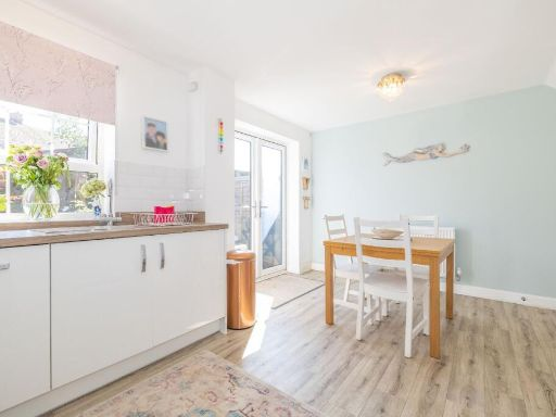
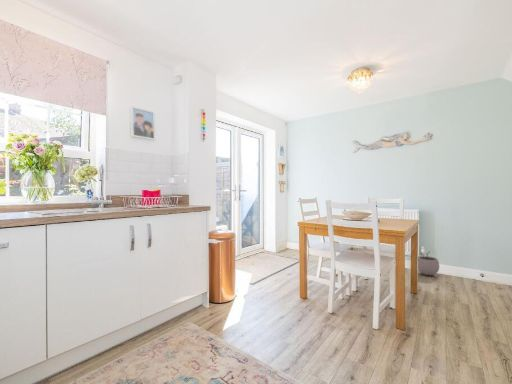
+ plant pot (427, 262)
